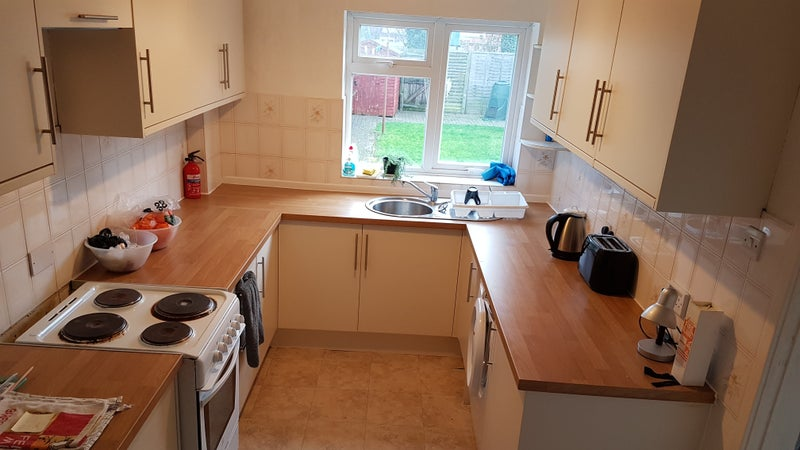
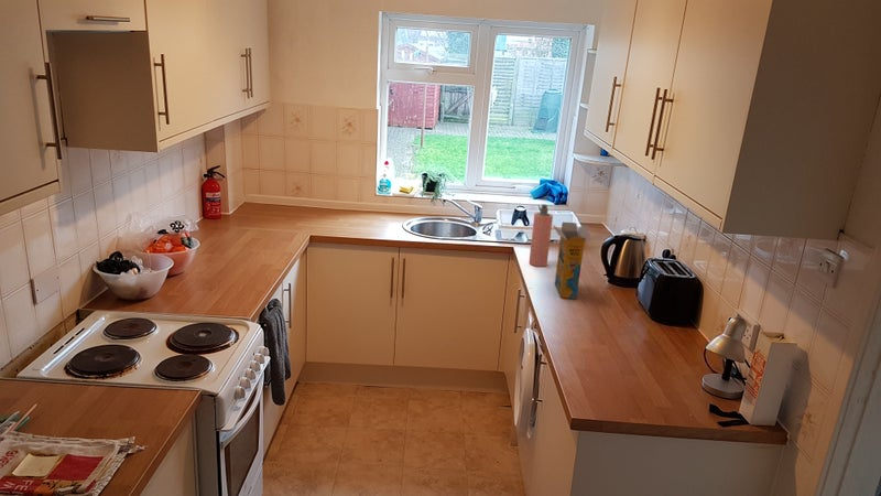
+ cereal box (567, 259)
+ spray bottle (541, 234)
